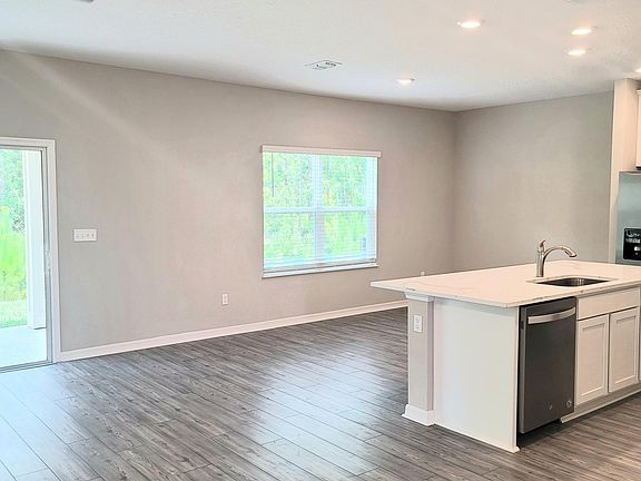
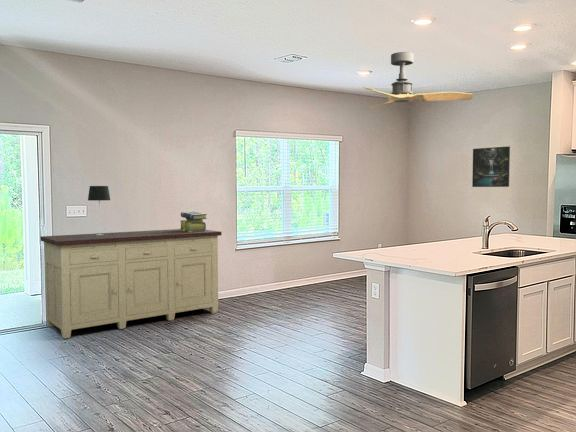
+ stack of books (193, 221)
+ ceiling fan (412, 83)
+ table lamp (99, 210)
+ sideboard (136, 276)
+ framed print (490, 167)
